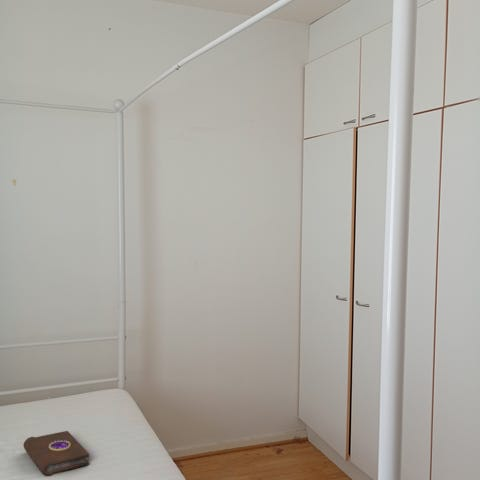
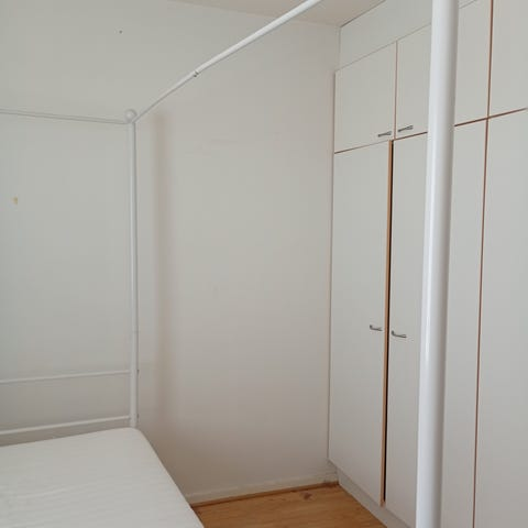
- book (55, 451)
